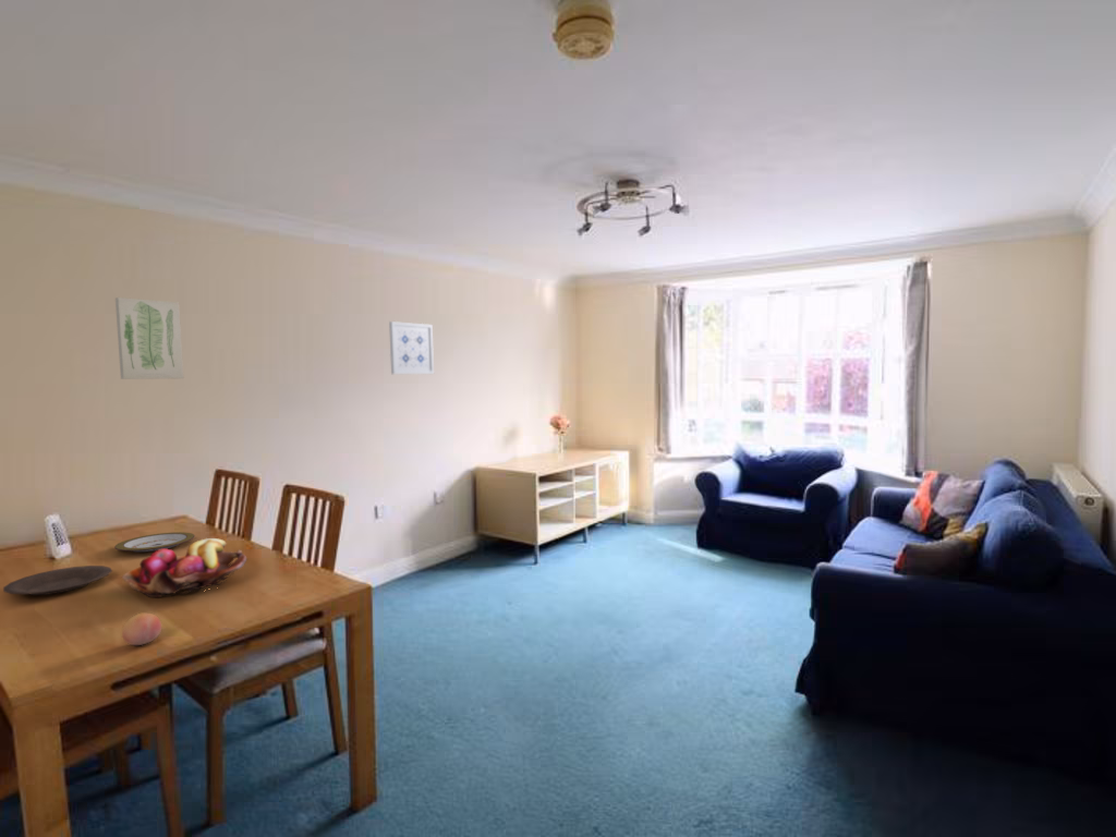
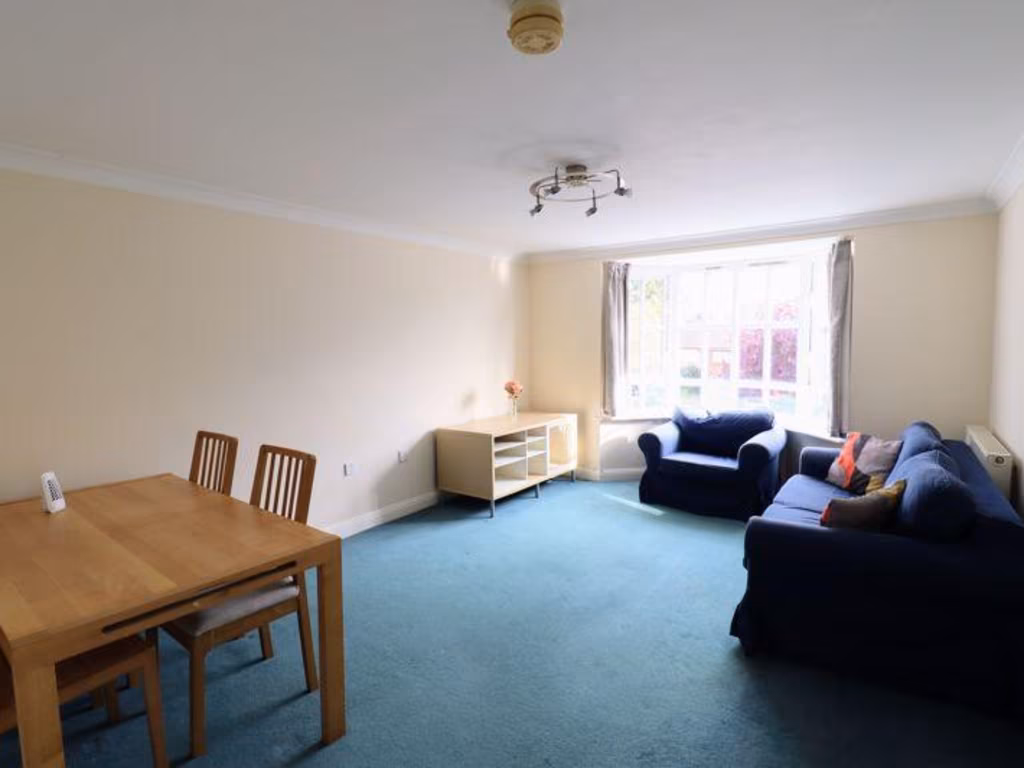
- plate (60, 582)
- wall art (412, 349)
- plate (156, 543)
- wall art (150, 339)
- fruit basket (190, 565)
- fruit (142, 628)
